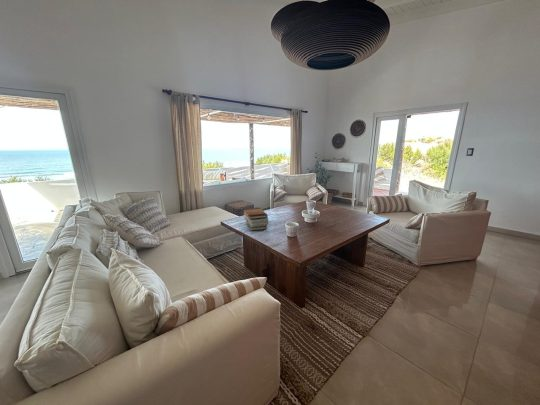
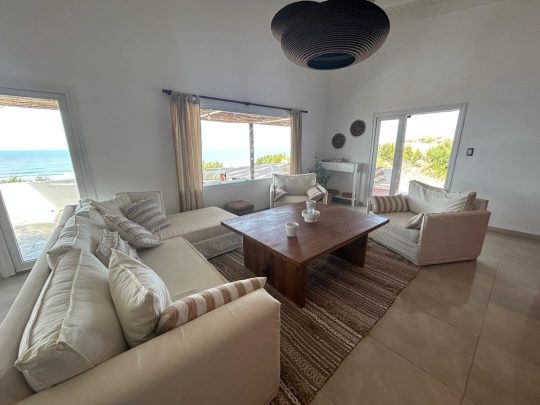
- book stack (255, 218)
